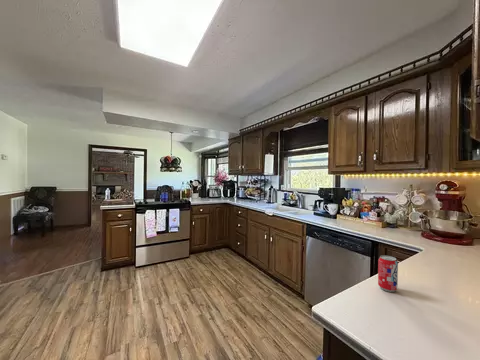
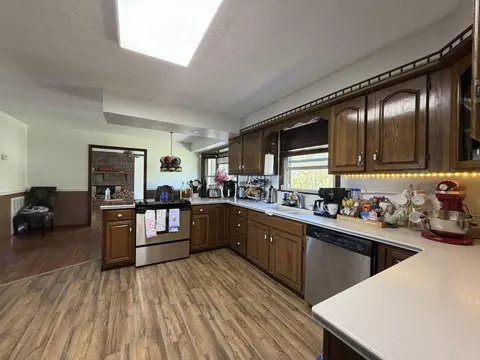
- beverage can (387, 273)
